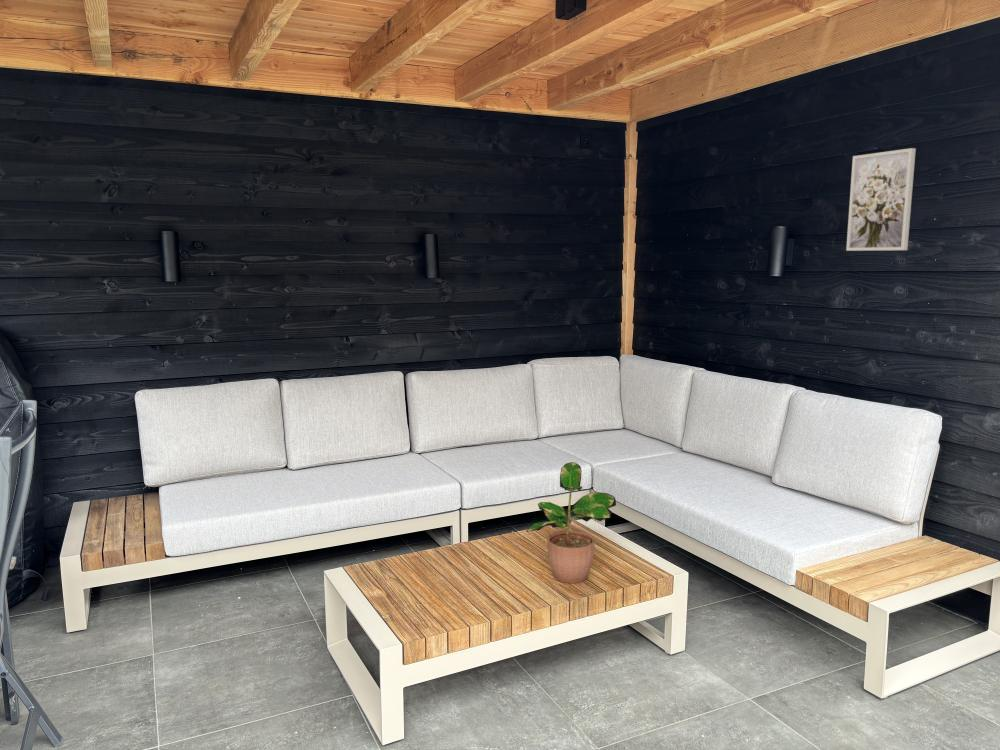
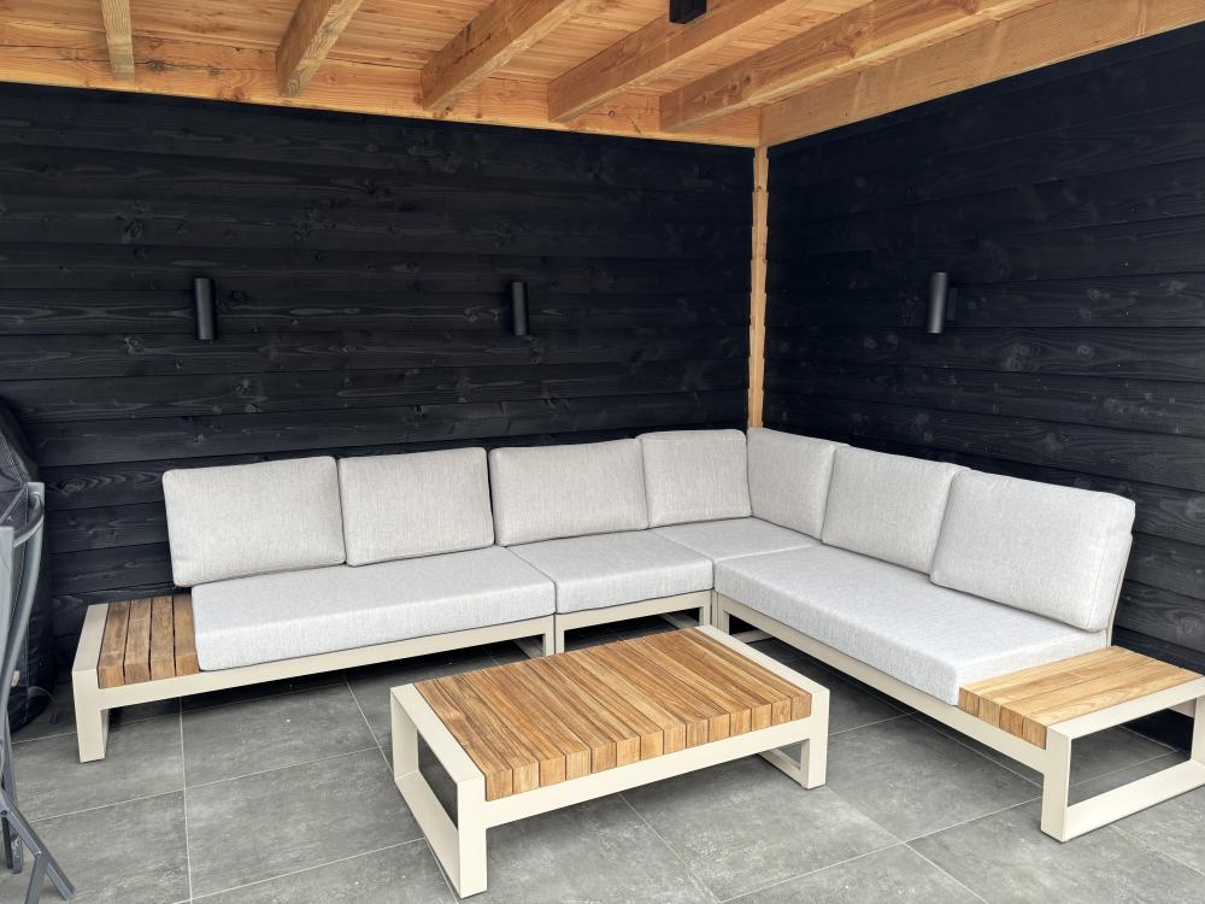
- potted plant (569, 525)
- wall art (879, 201)
